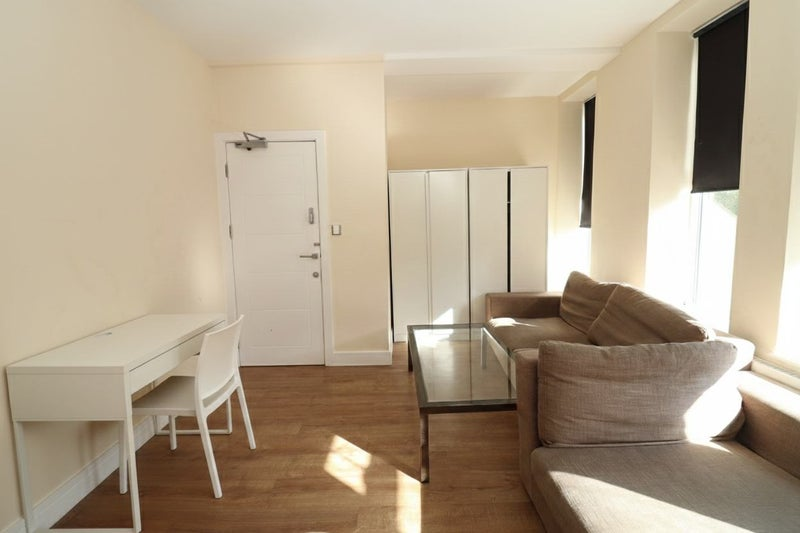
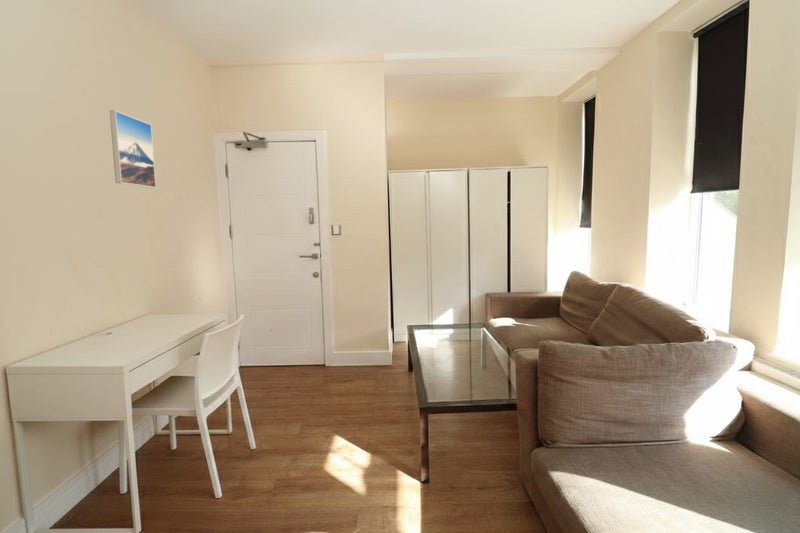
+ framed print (134, 152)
